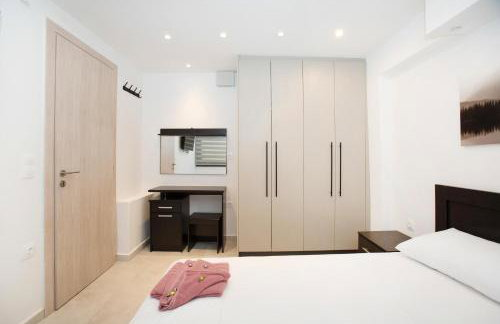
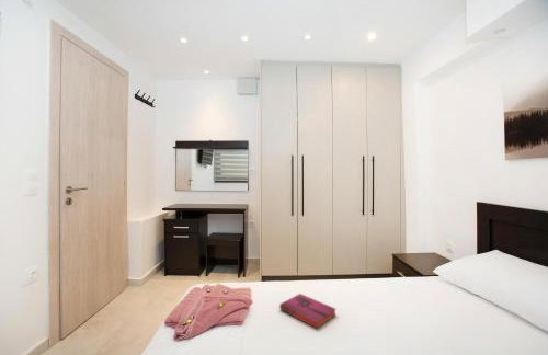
+ hardback book (307, 309)
